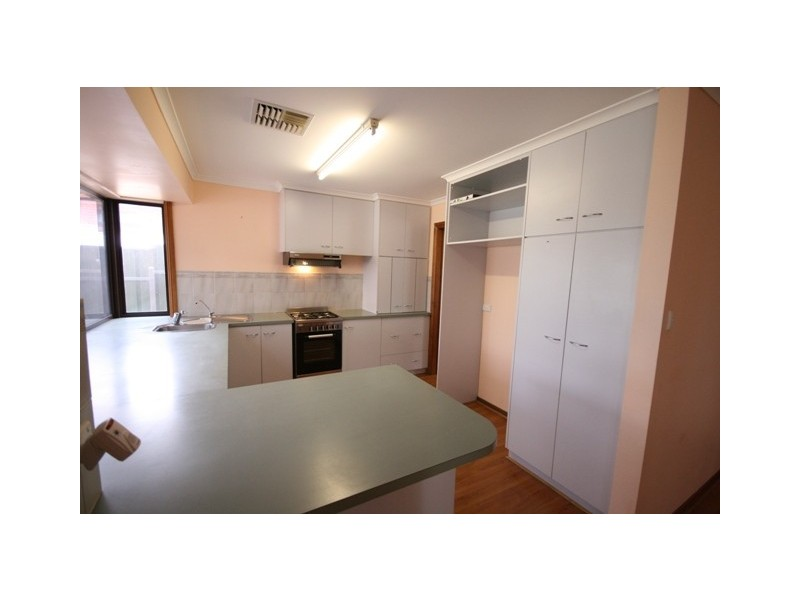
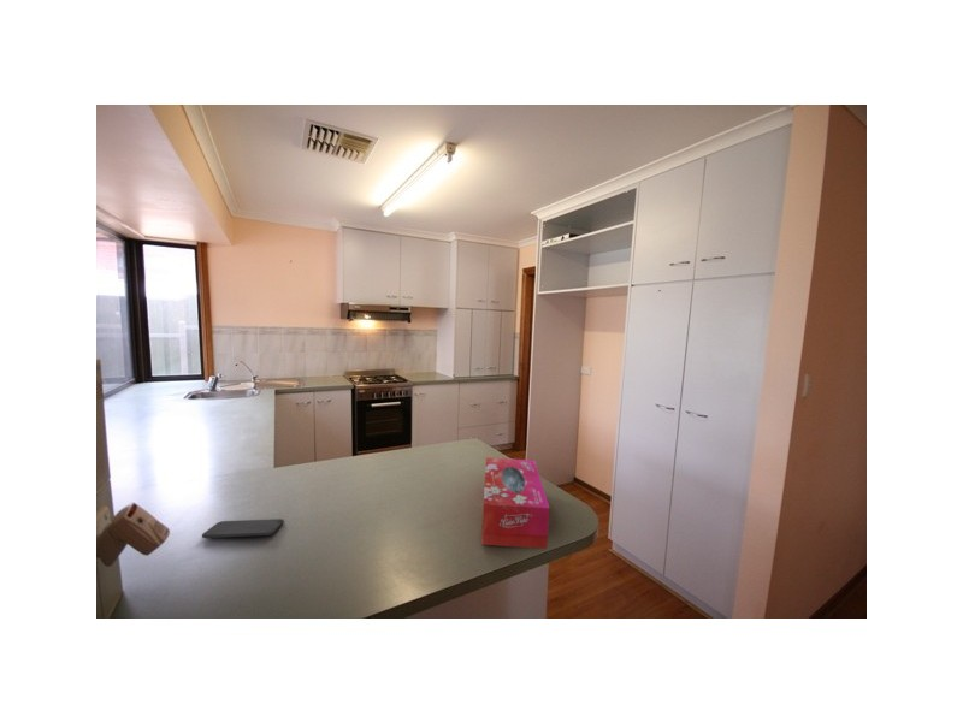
+ smartphone (244, 527)
+ tissue box (512, 496)
